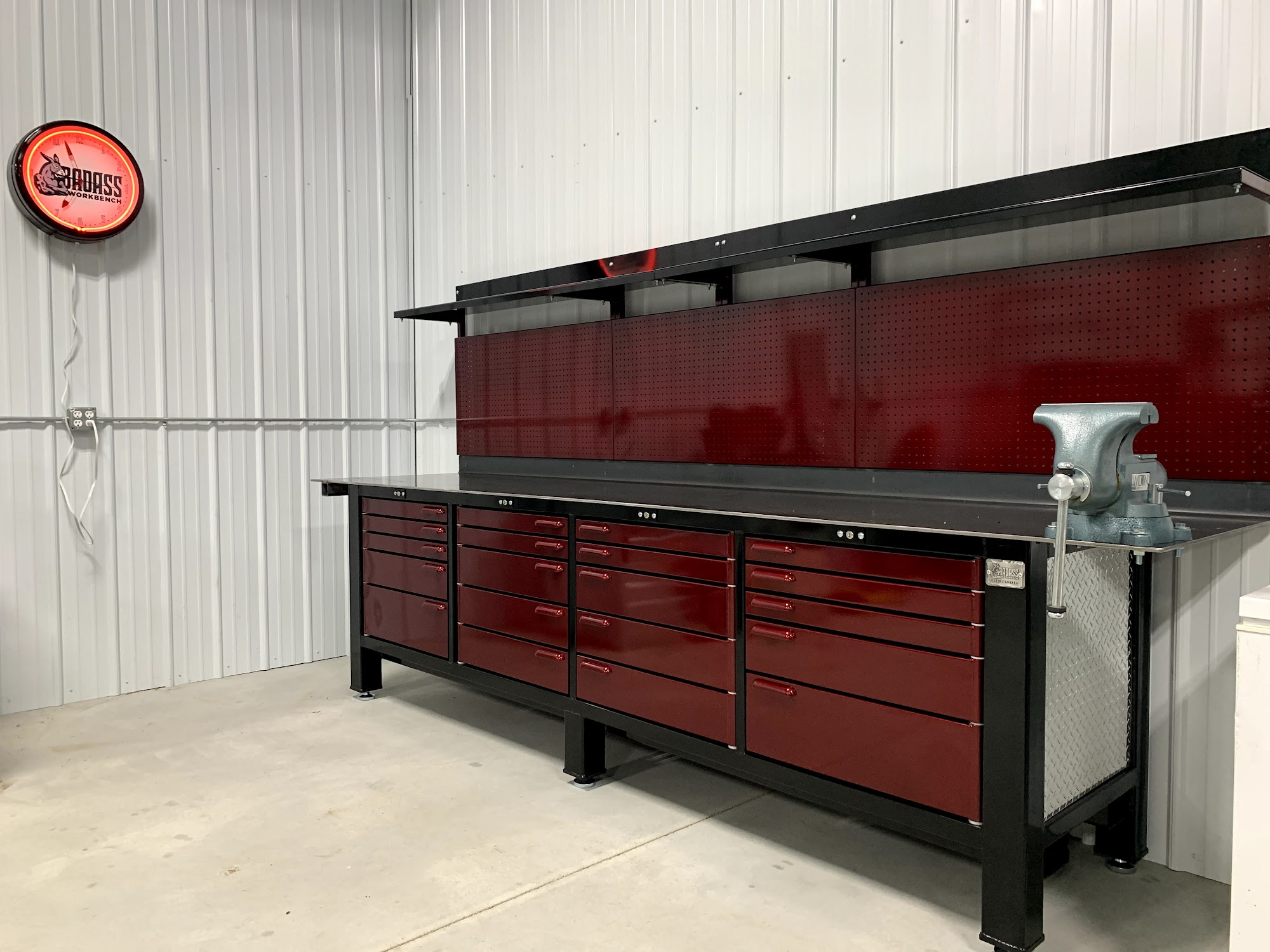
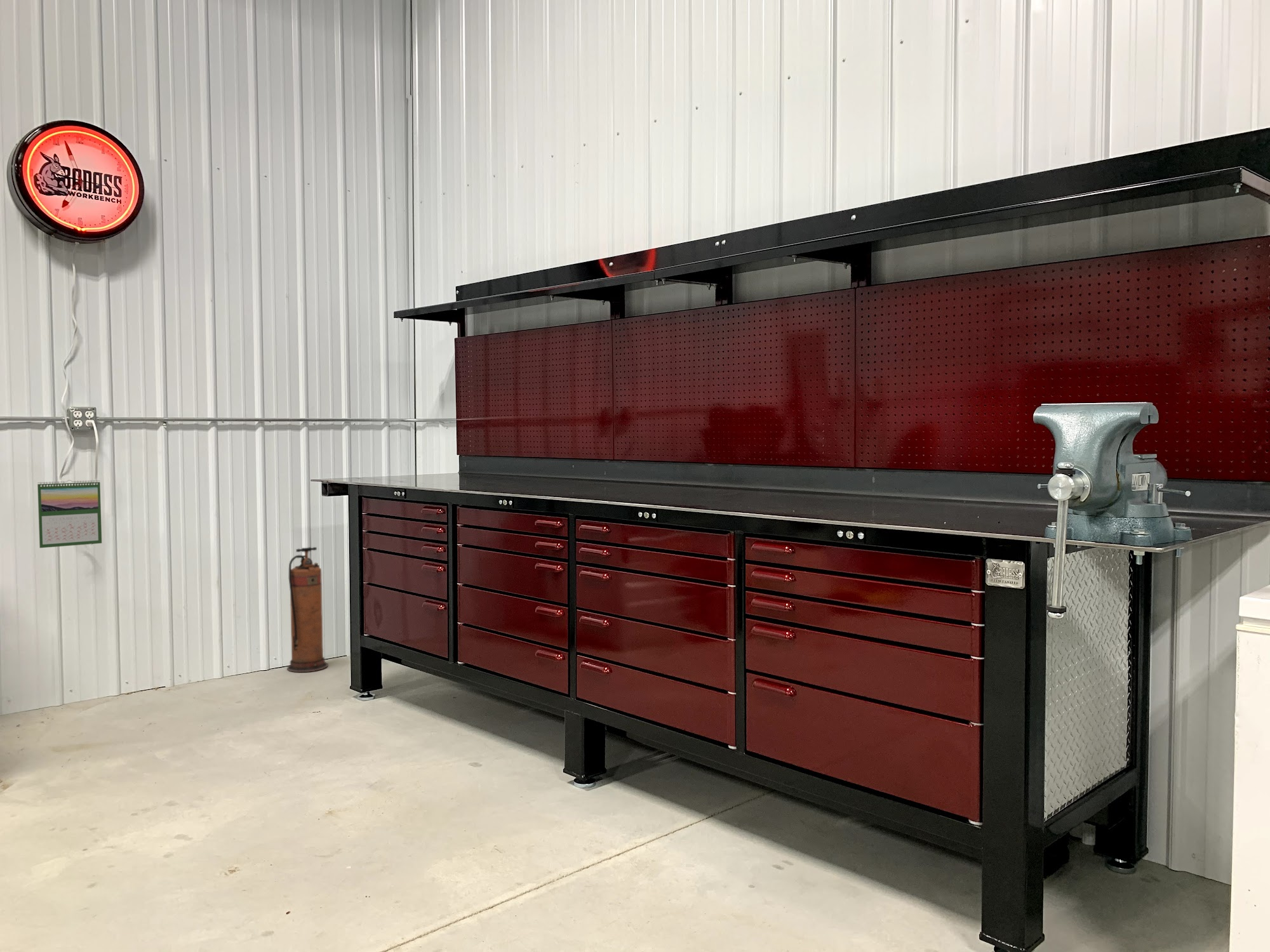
+ calendar (70, 512)
+ fire extinguisher (306, 607)
